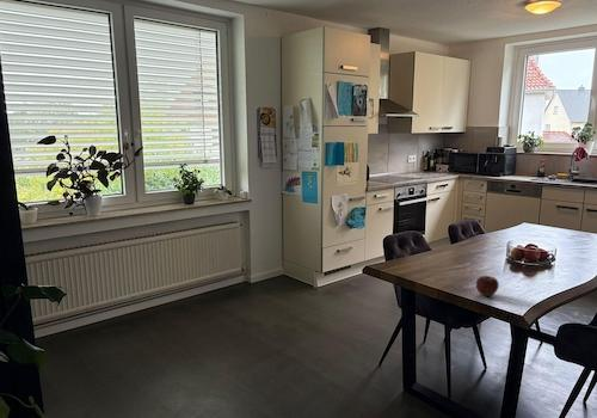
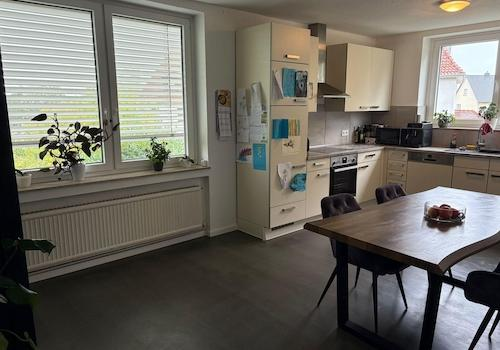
- apple (487, 285)
